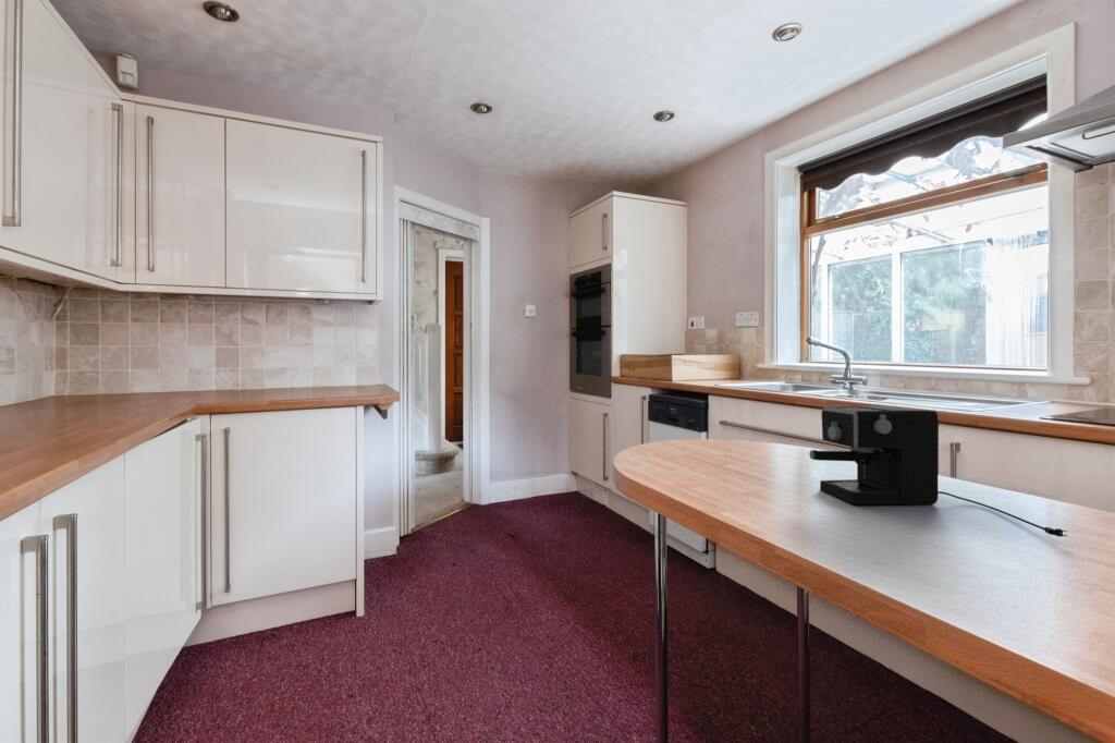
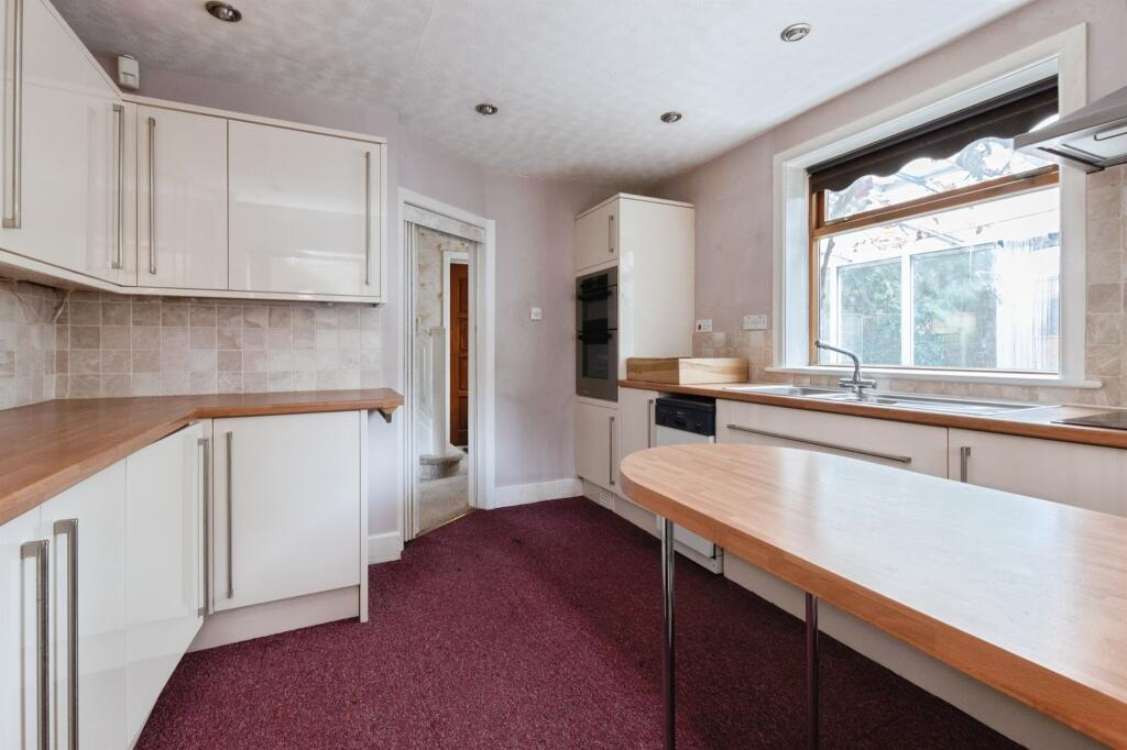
- coffee maker (917, 461)
